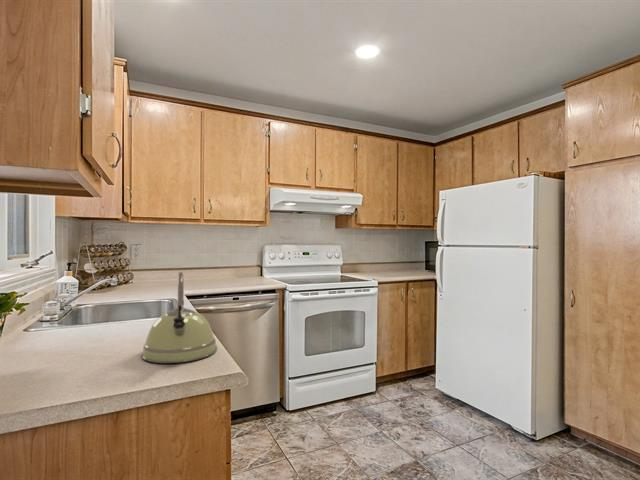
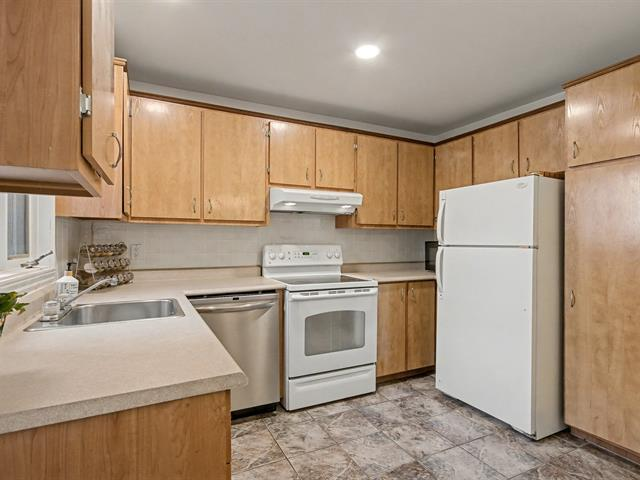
- kettle (180, 312)
